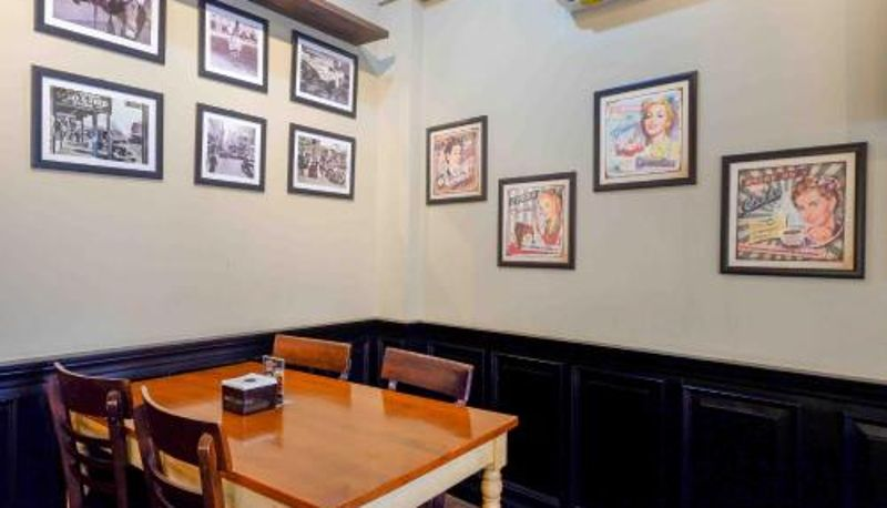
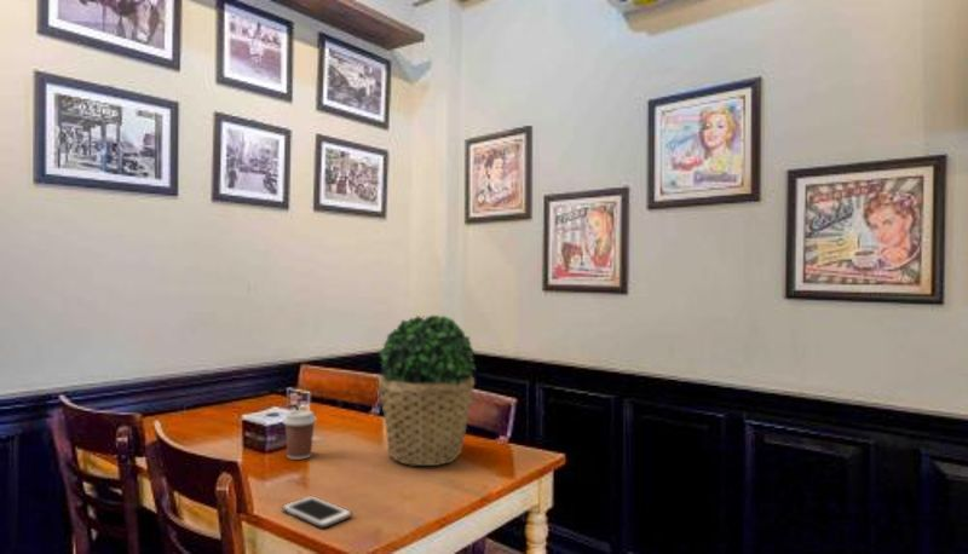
+ potted plant (427, 385)
+ coffee cup (299, 434)
+ cell phone (316, 510)
